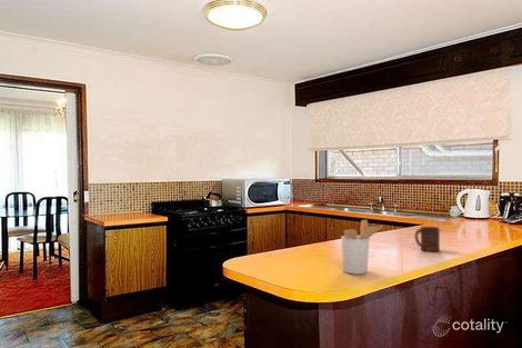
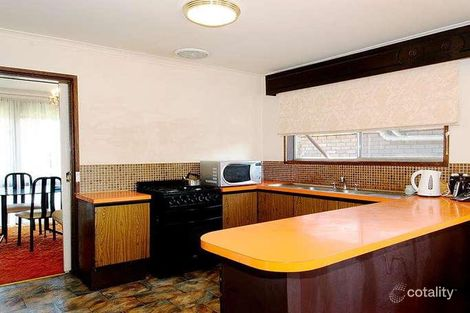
- cup (428, 239)
- utensil holder (361, 247)
